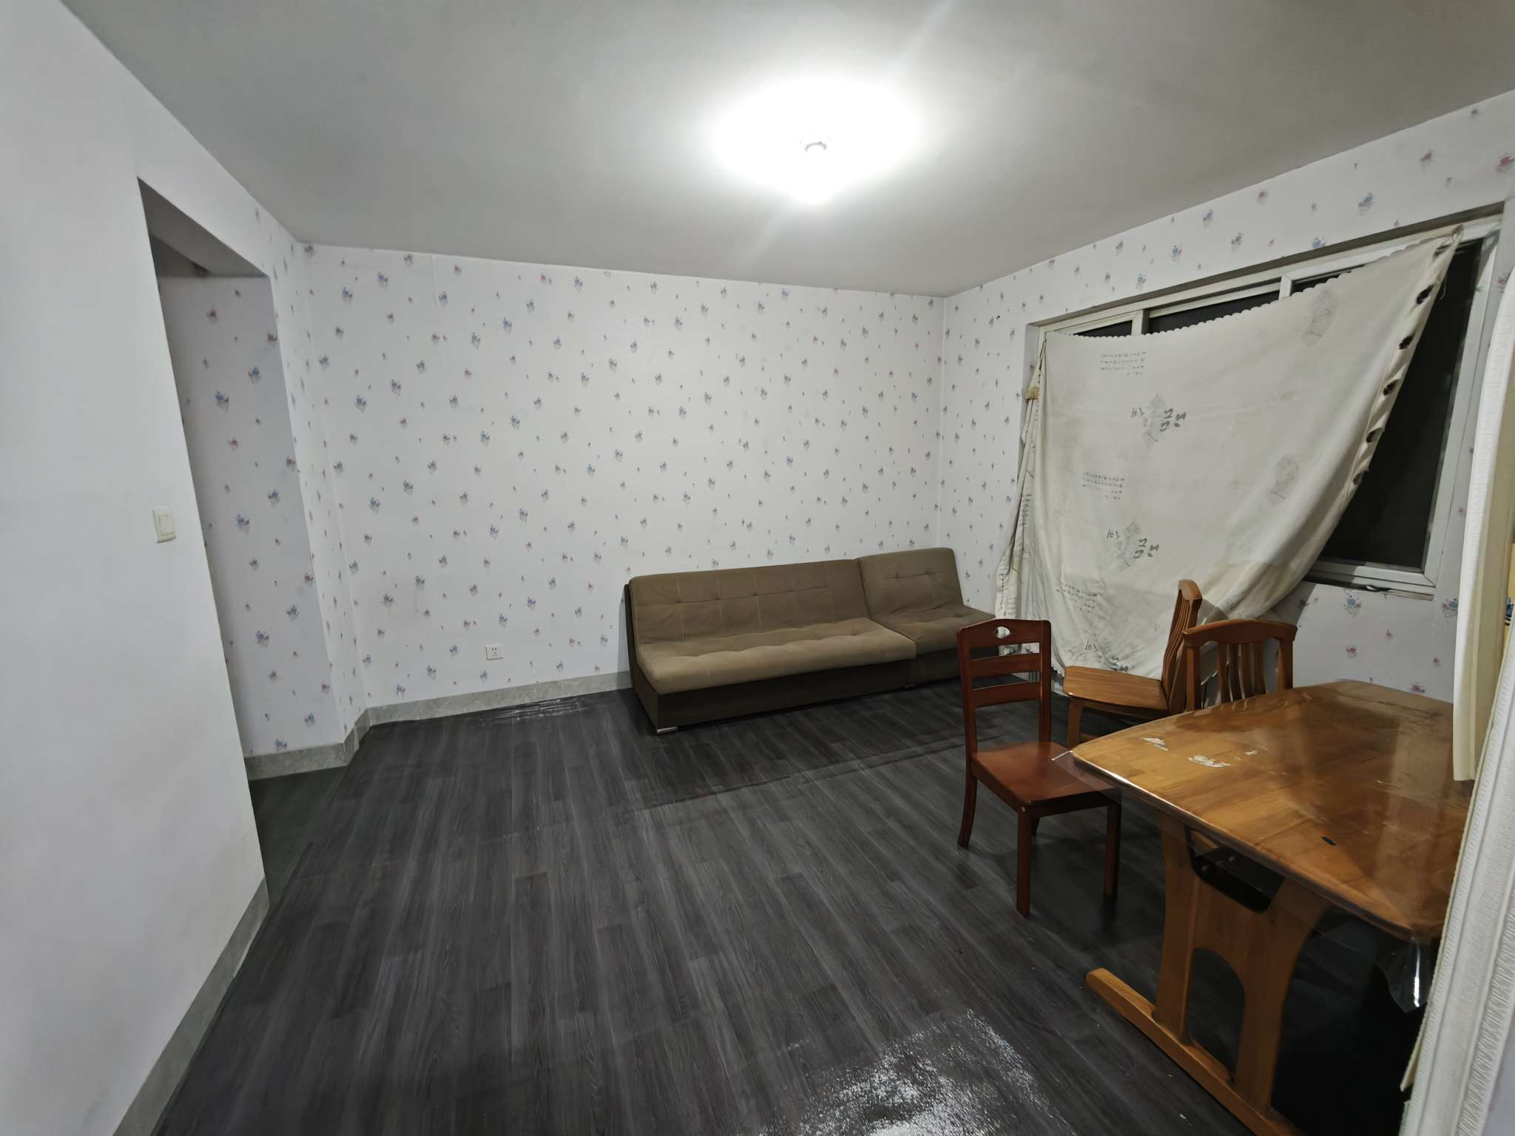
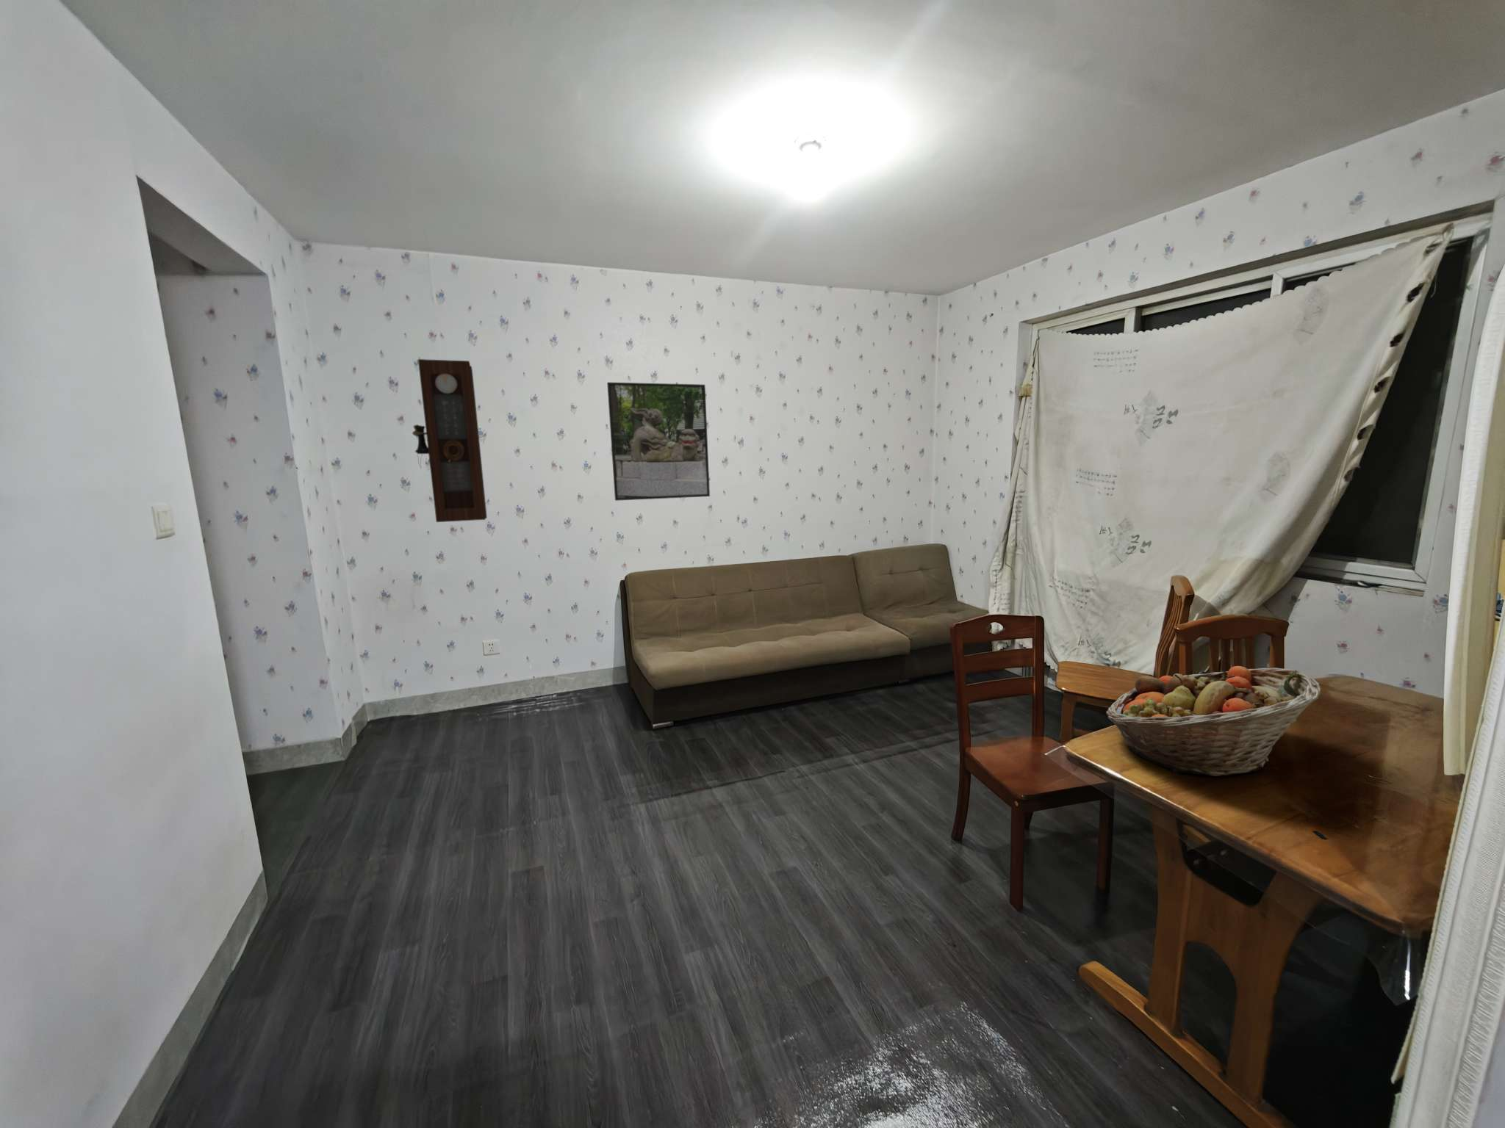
+ fruit basket (1206, 710)
+ pendulum clock (446, 443)
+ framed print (660, 441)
